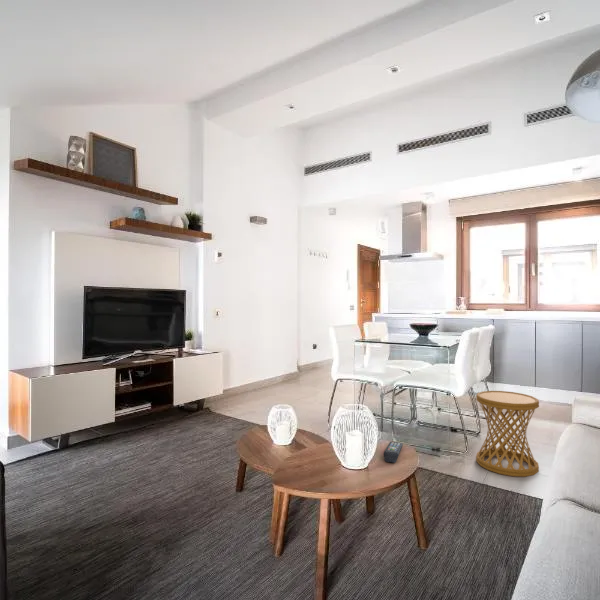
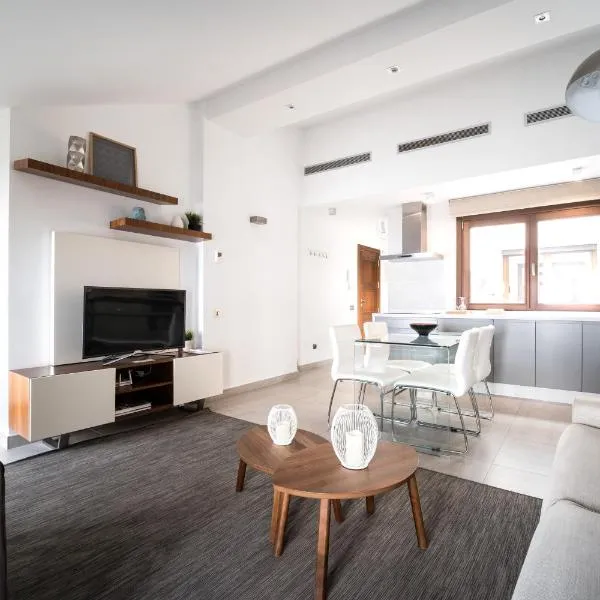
- remote control (393, 450)
- side table (506, 430)
